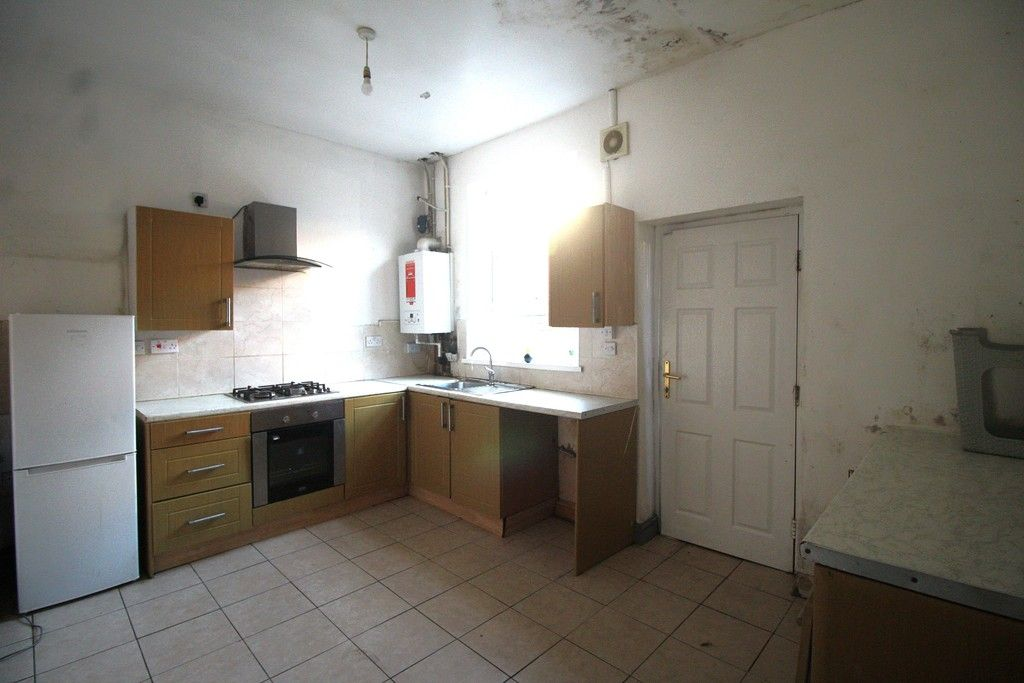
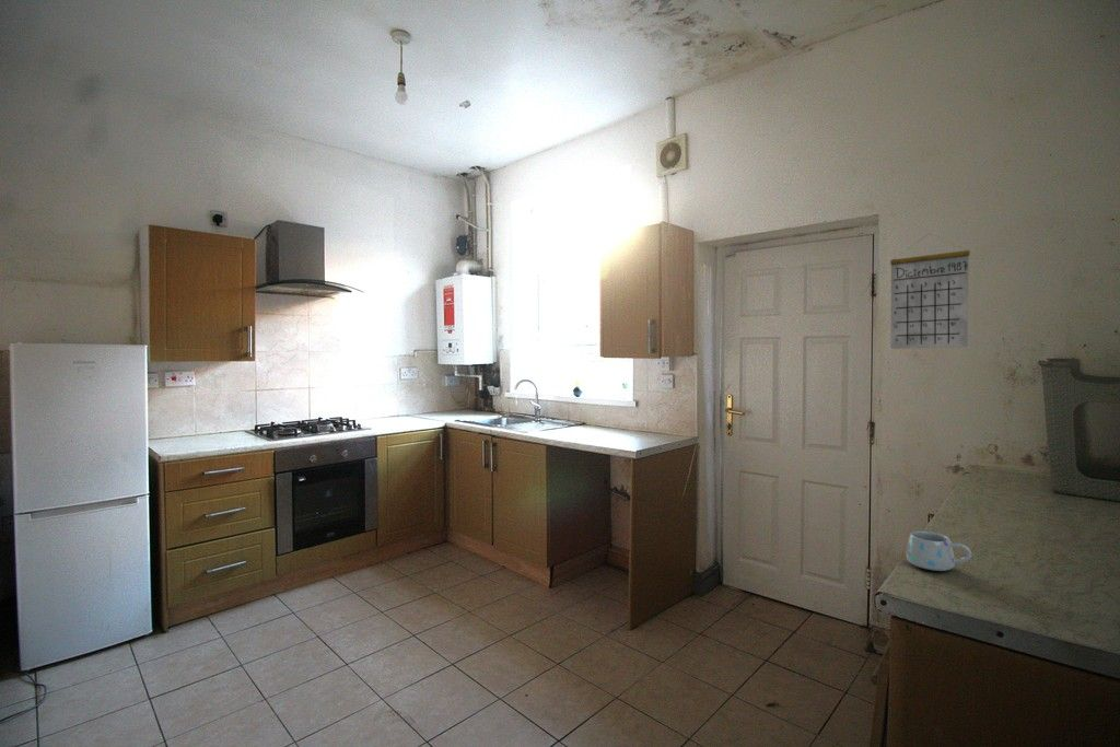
+ mug (937, 552)
+ calendar (928, 290)
